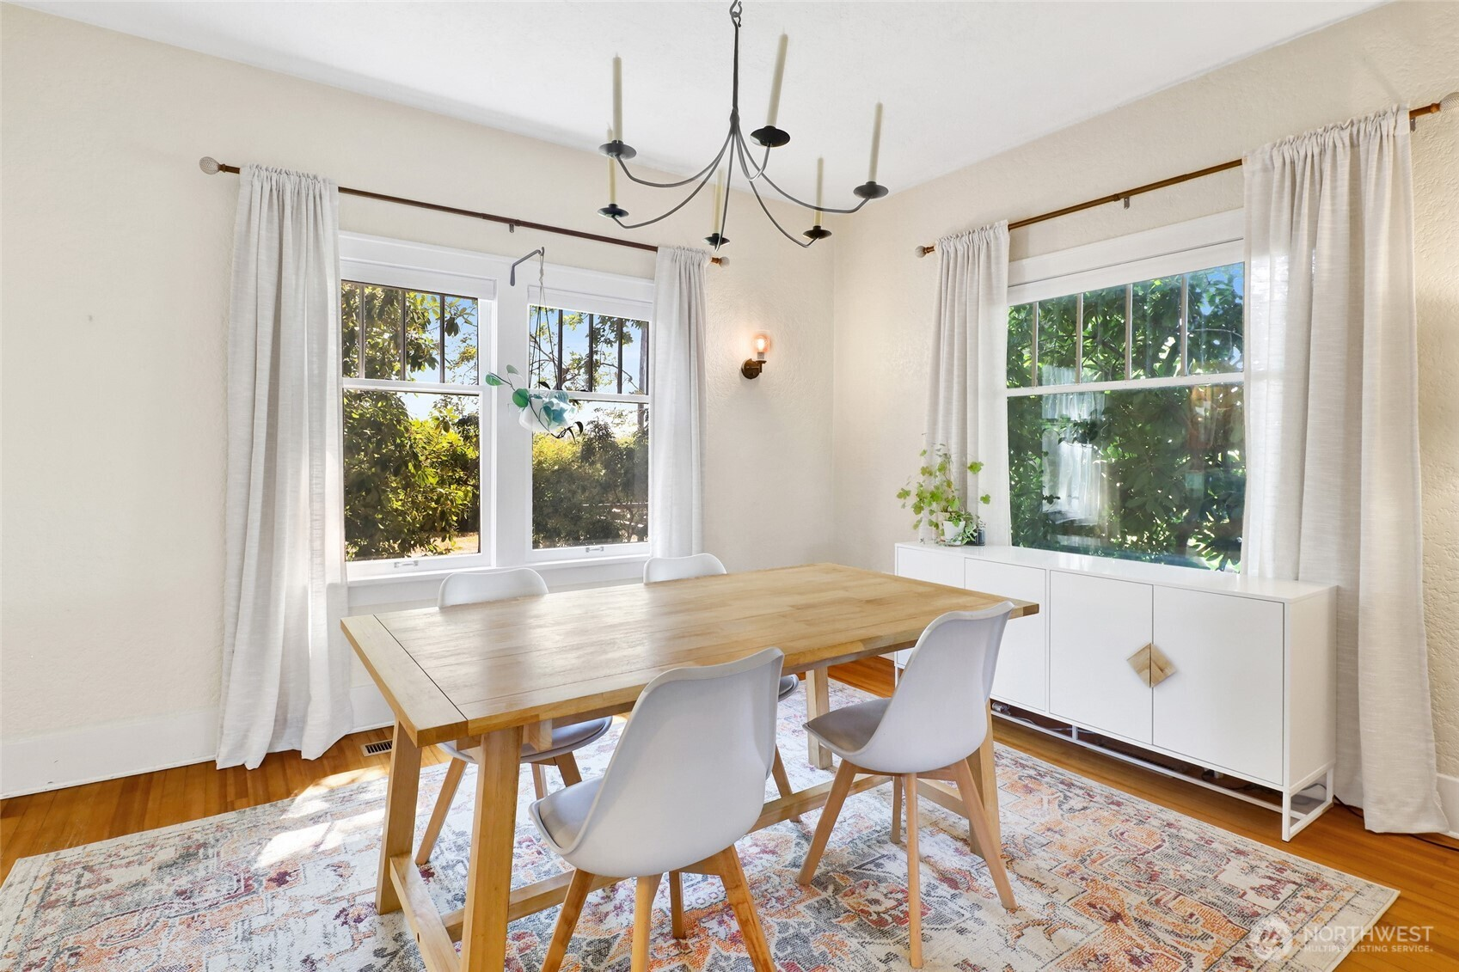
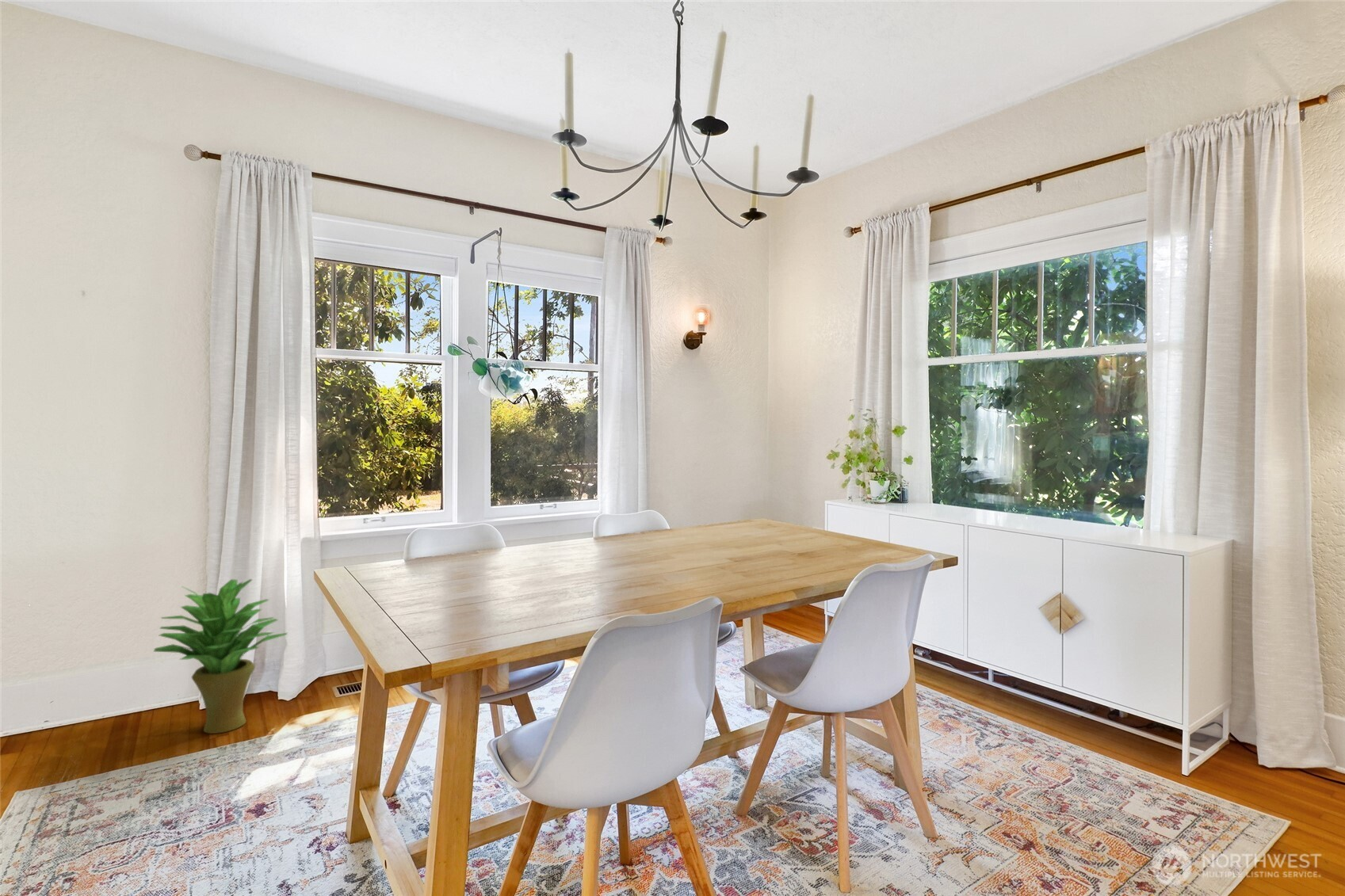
+ potted plant (224, 653)
